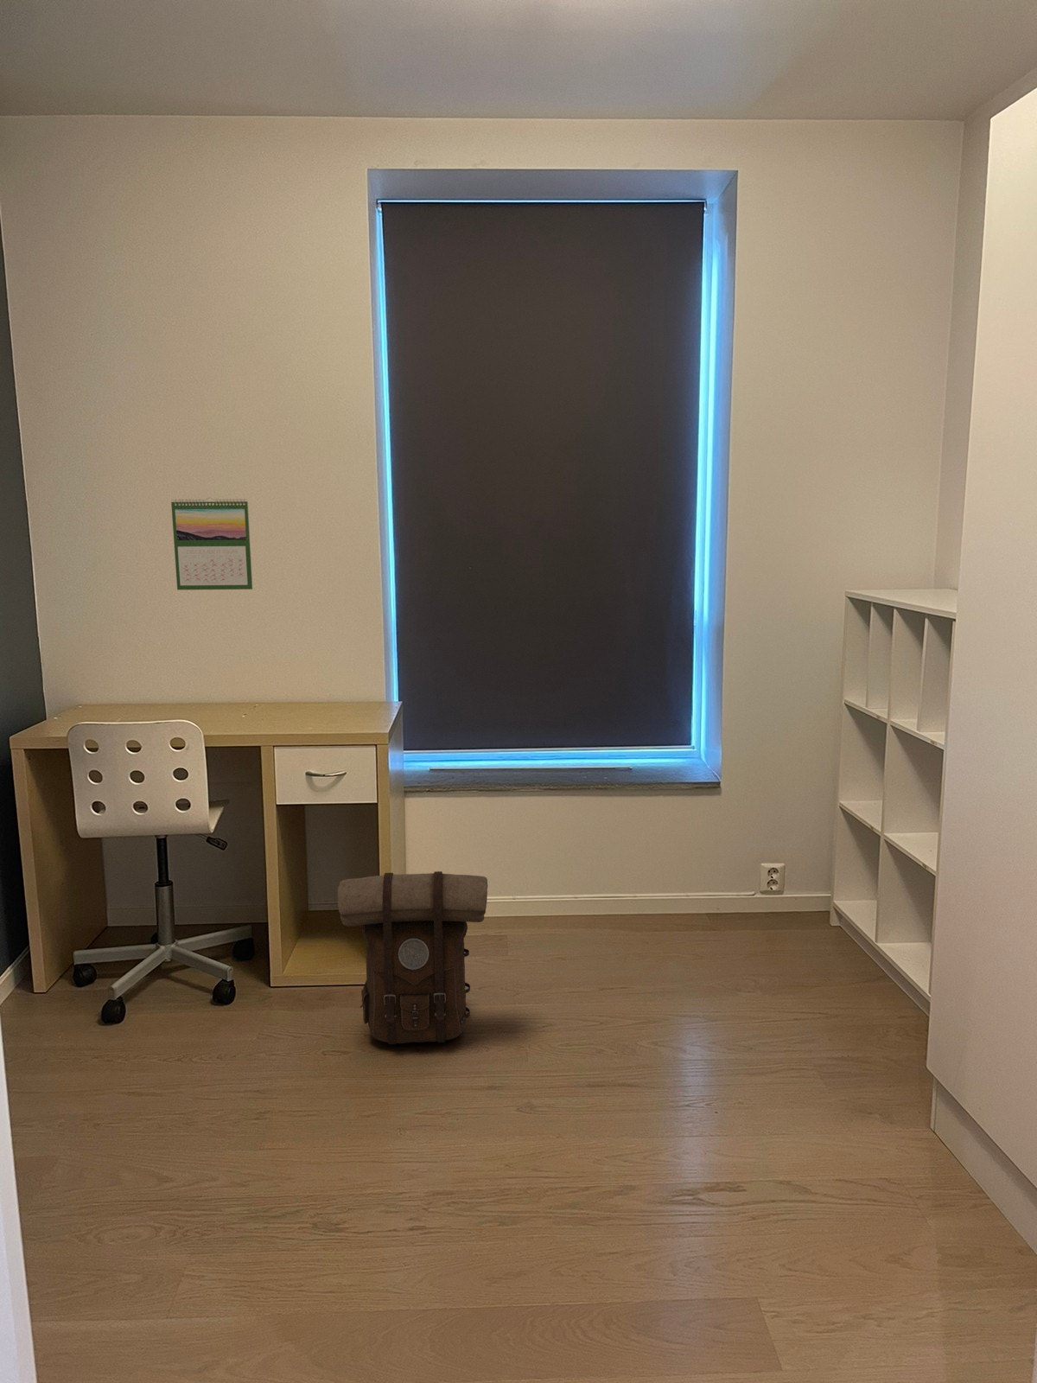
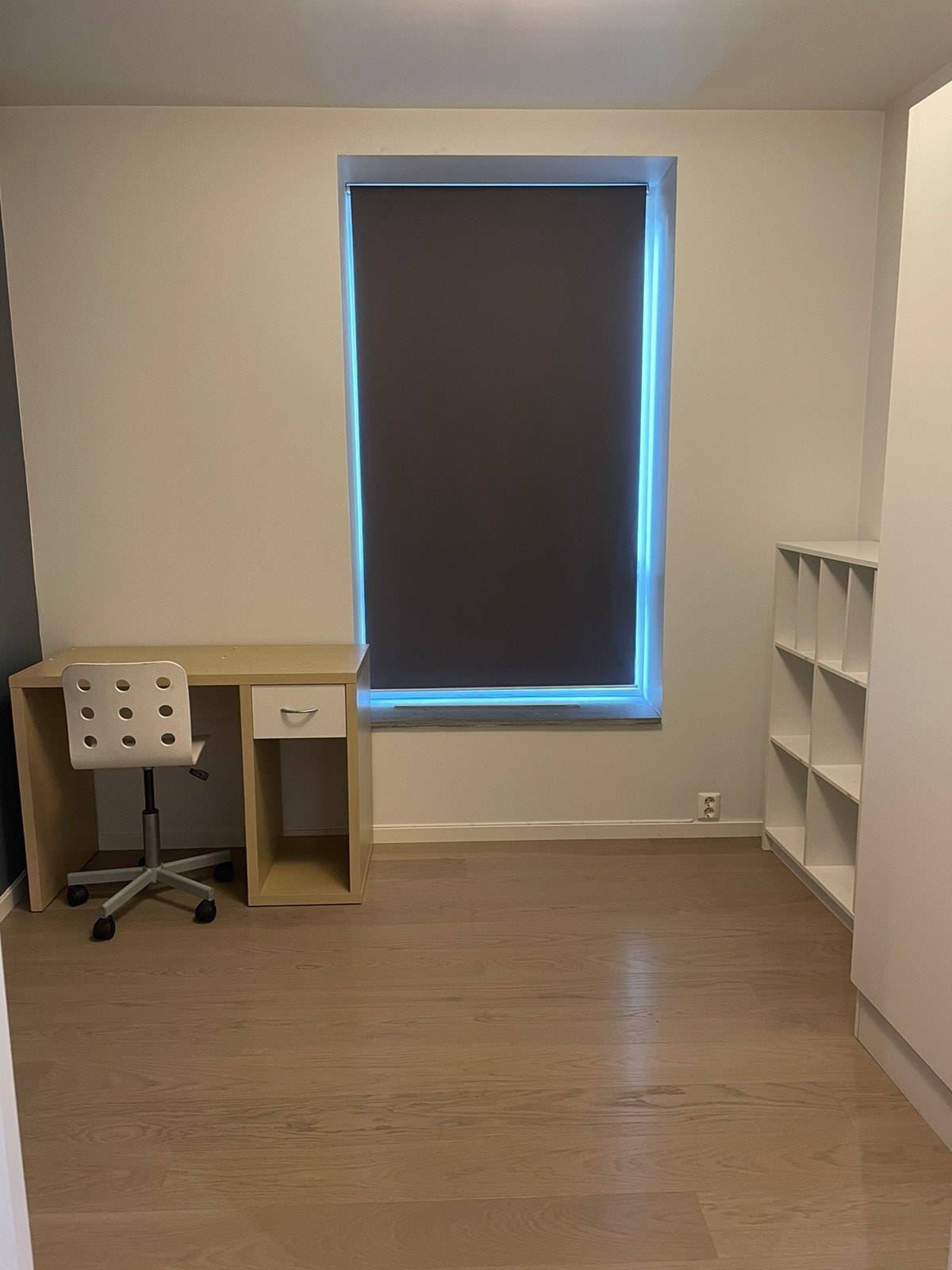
- backpack (416, 947)
- calendar (211, 543)
